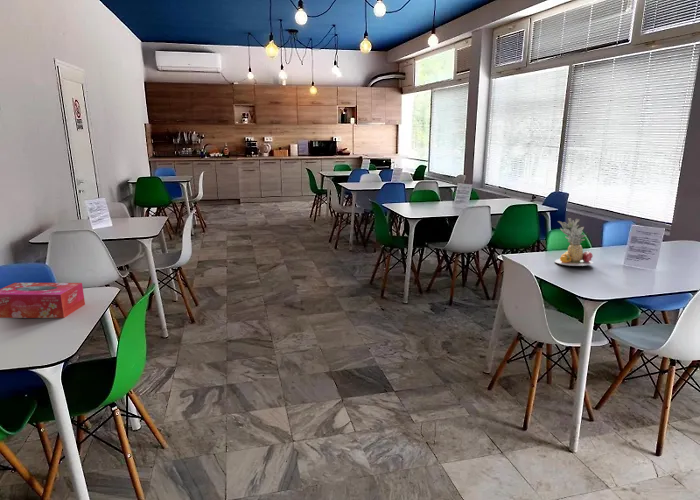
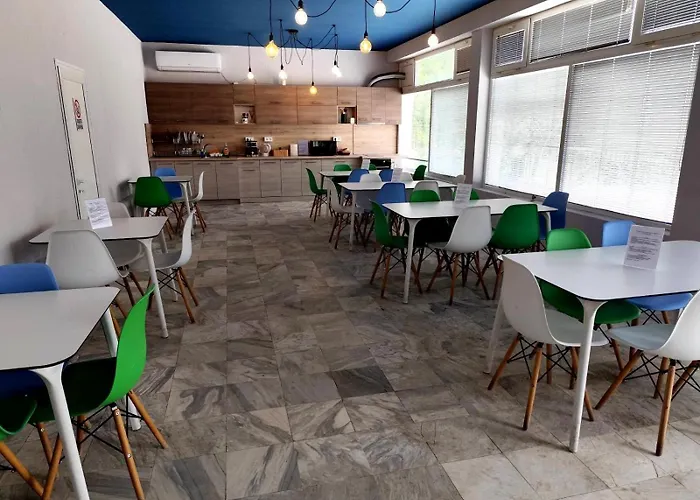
- succulent plant (576, 241)
- tissue box (38, 299)
